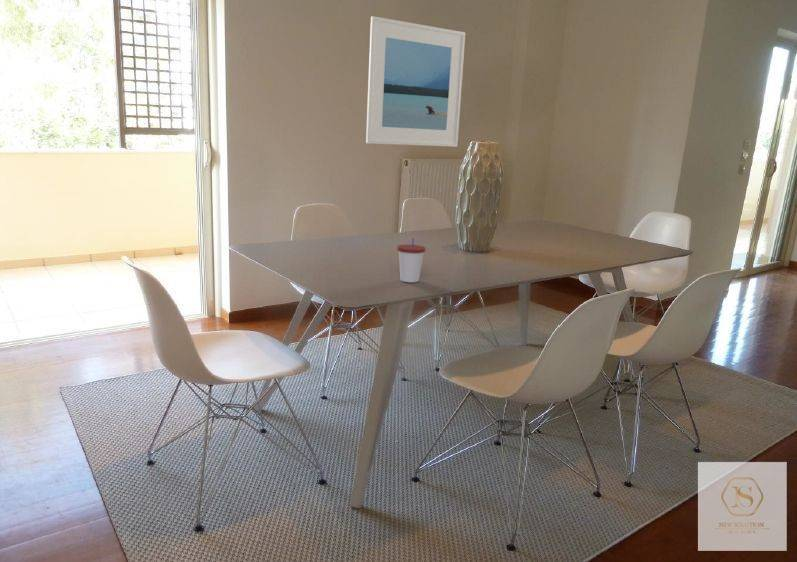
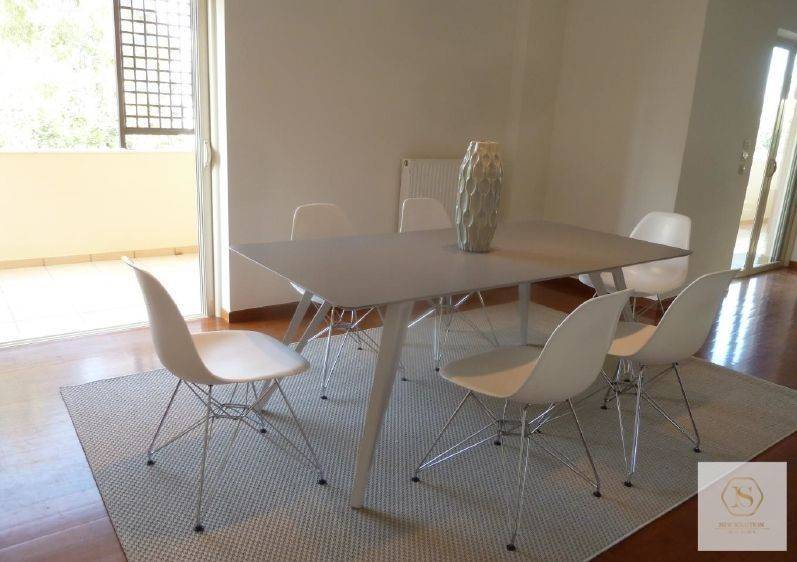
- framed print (417, 86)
- cup (410, 259)
